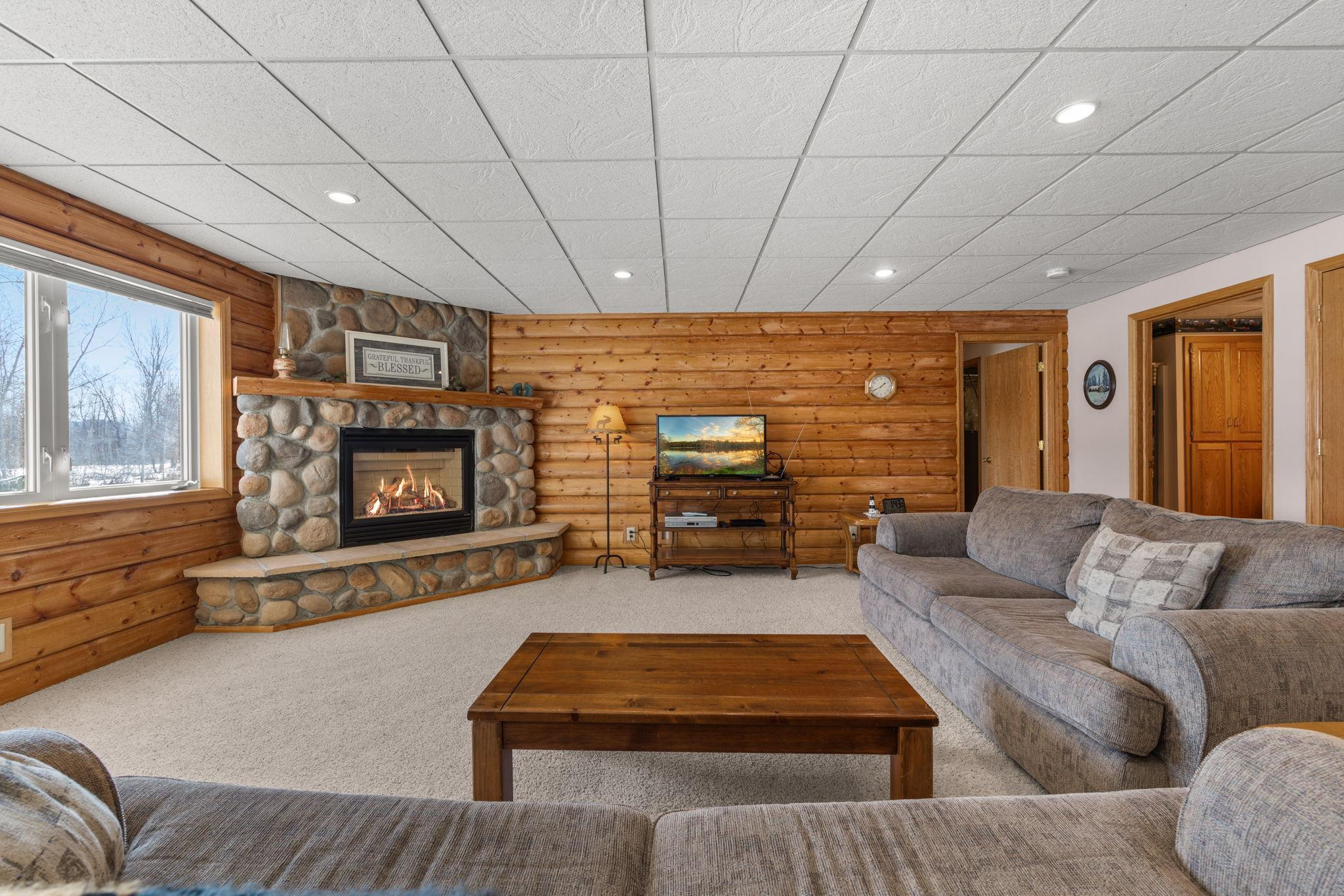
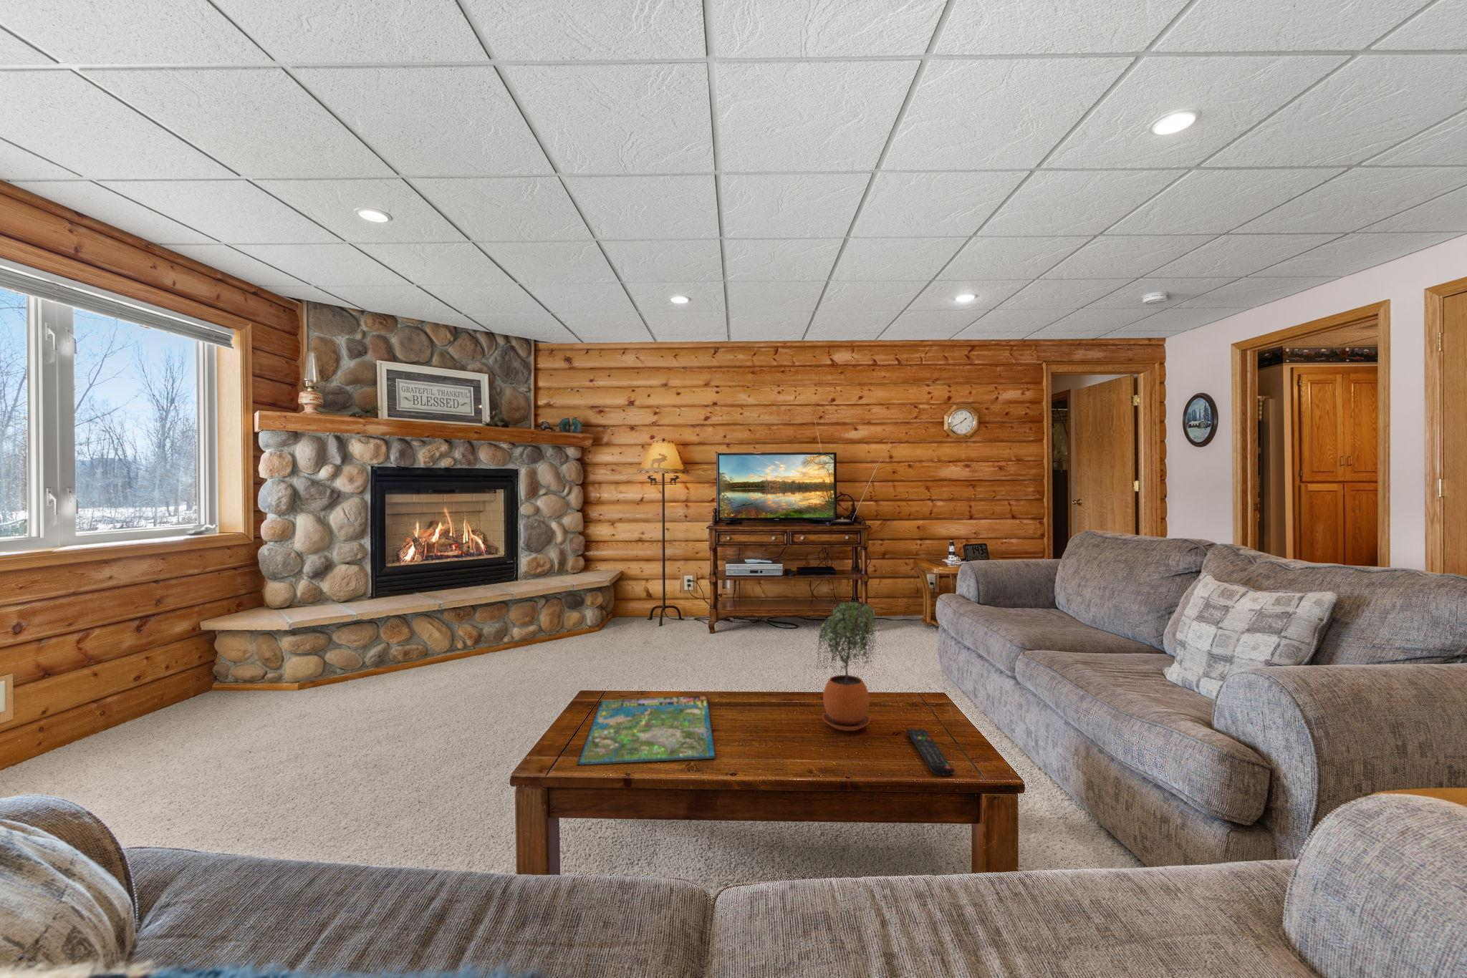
+ potted plant (846, 663)
+ board game (652, 725)
+ remote control (928, 750)
